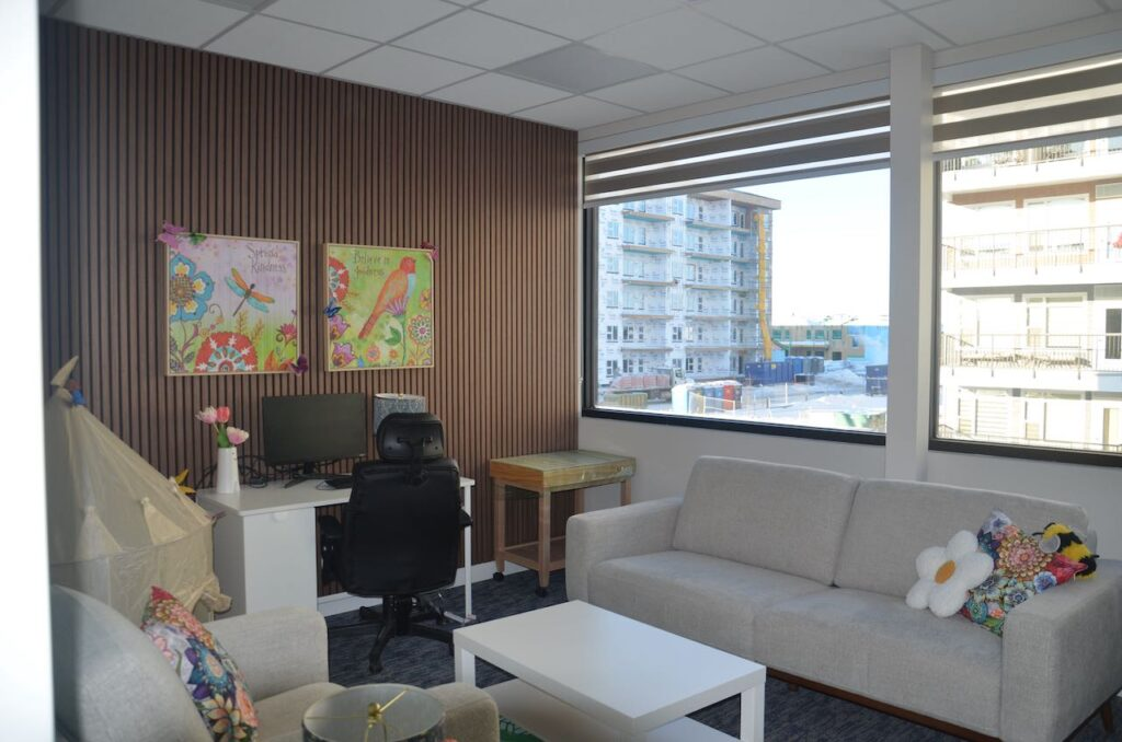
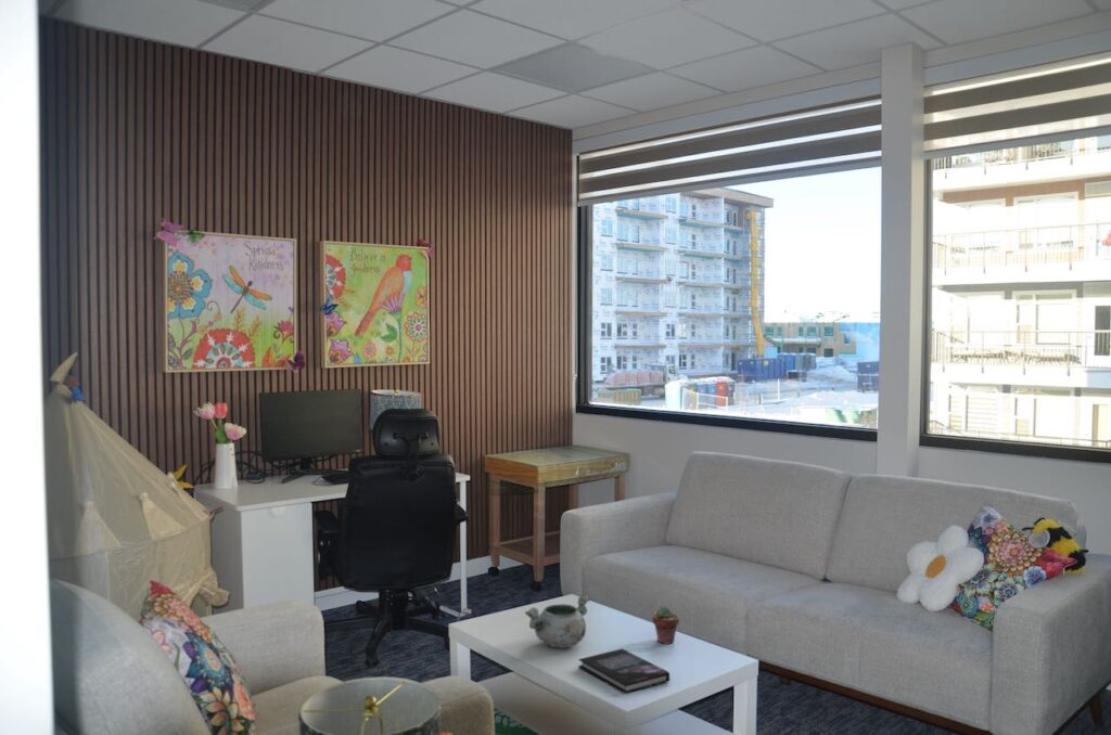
+ book (623, 669)
+ decorative bowl (559, 622)
+ potted succulent (665, 623)
